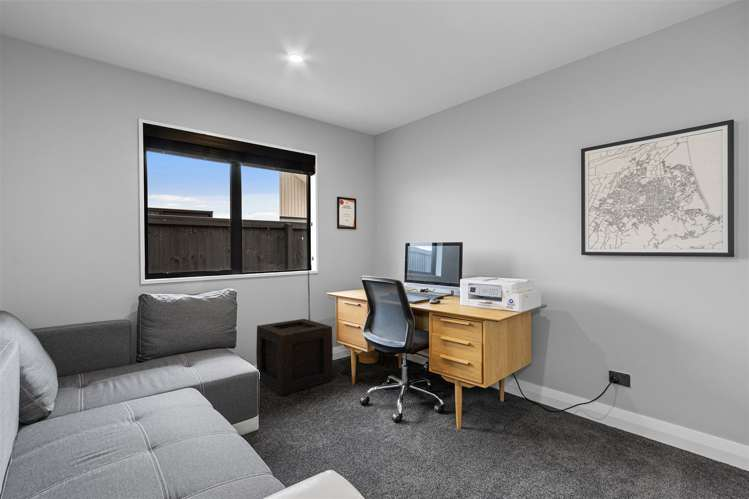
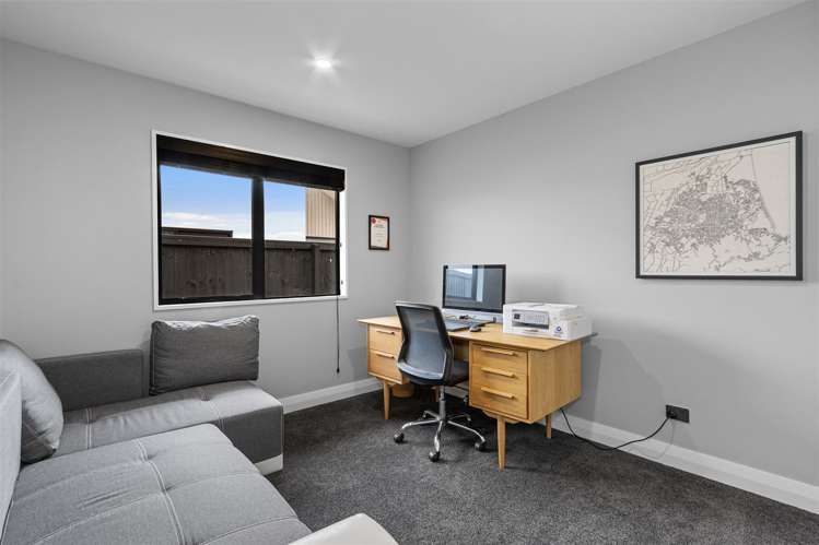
- wooden crate (294, 353)
